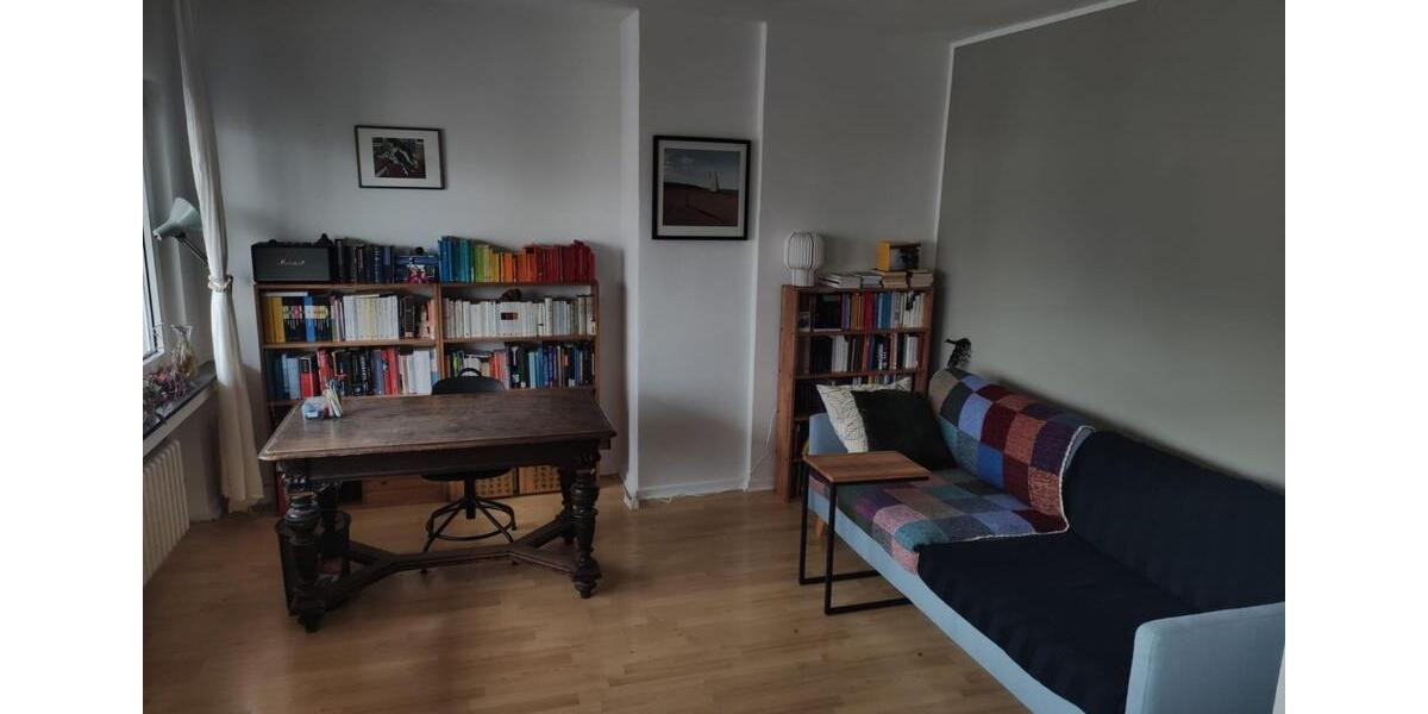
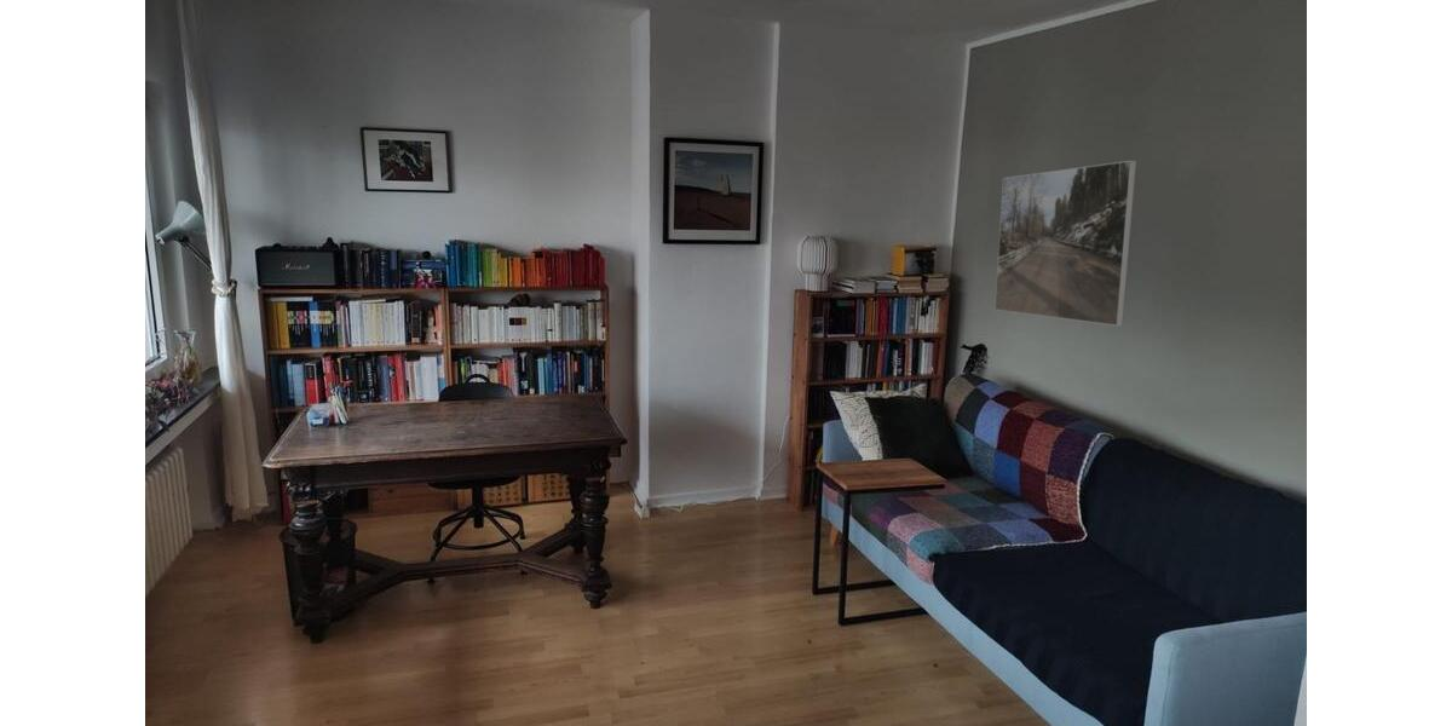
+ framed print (1056, 244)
